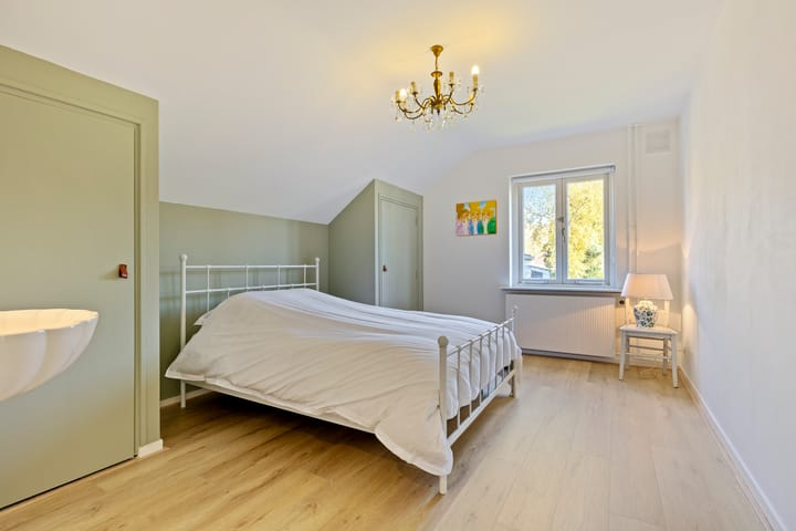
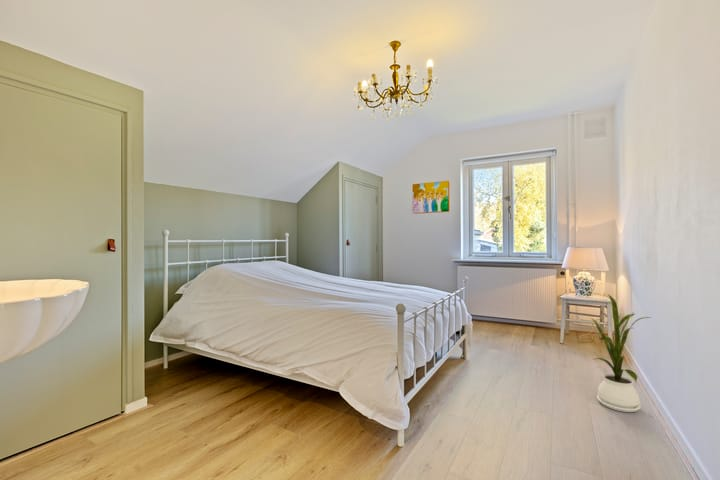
+ house plant (618, 350)
